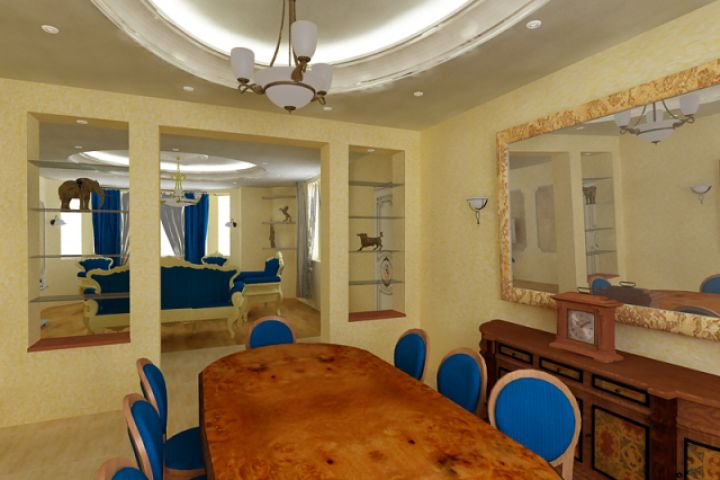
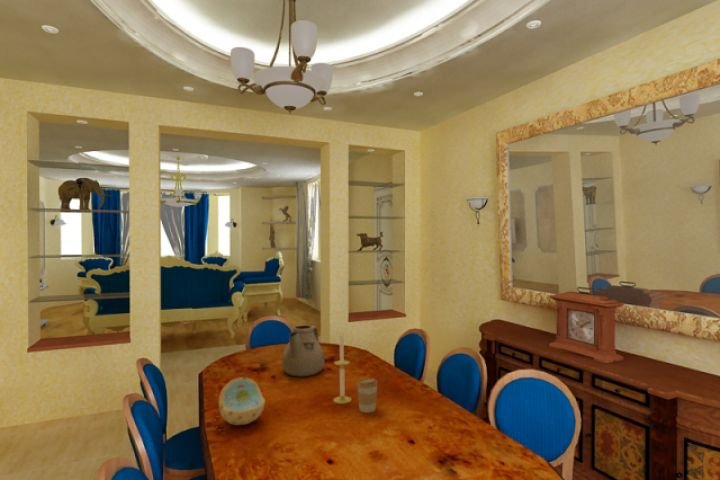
+ coffee cup (367, 394)
+ candle (341, 365)
+ bowl (242, 401)
+ teapot (303, 348)
